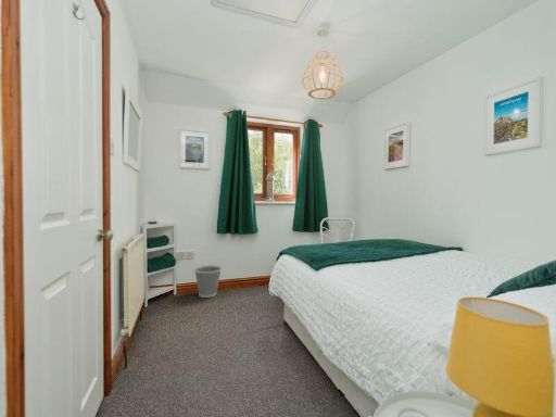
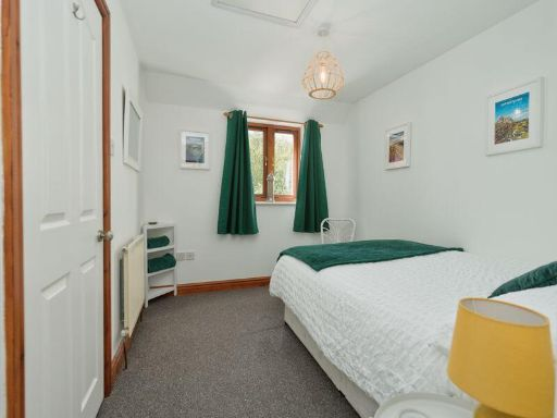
- wastebasket (207, 281)
